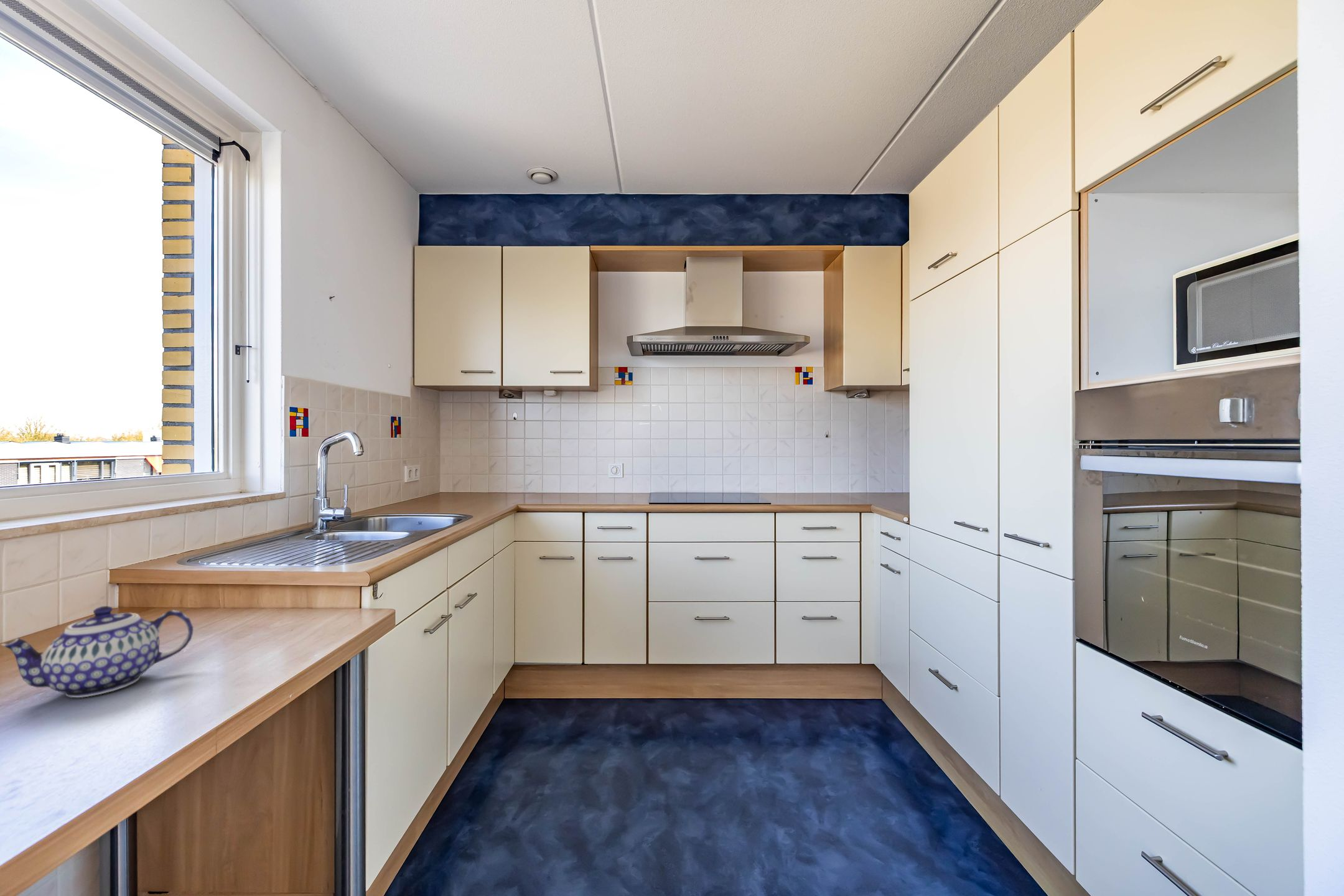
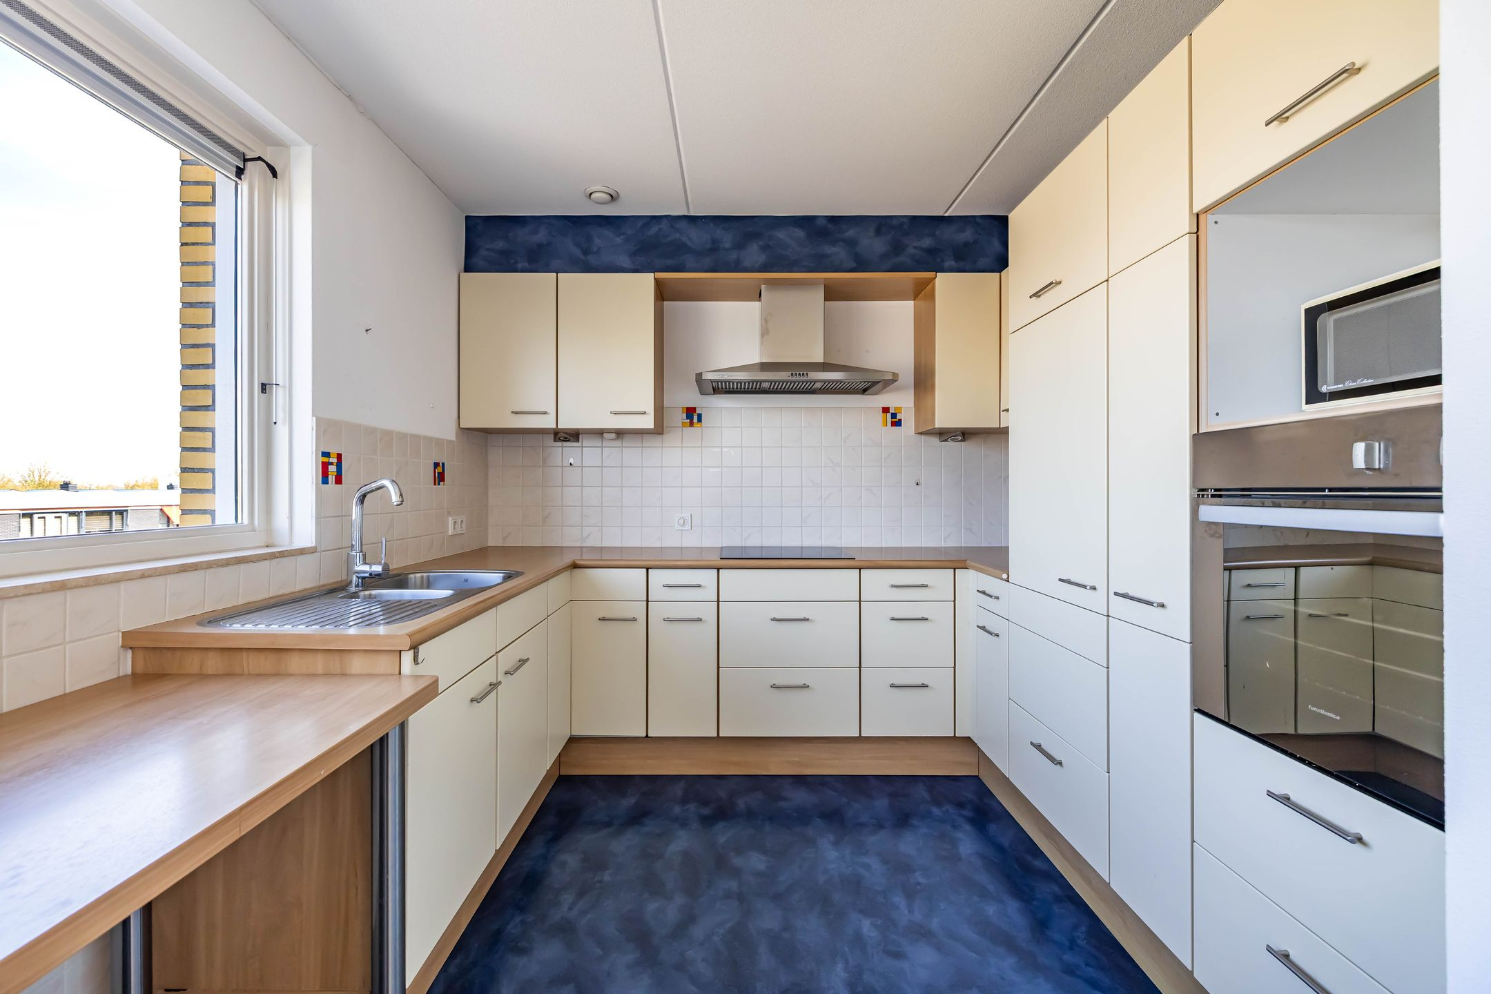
- teapot (105, 646)
